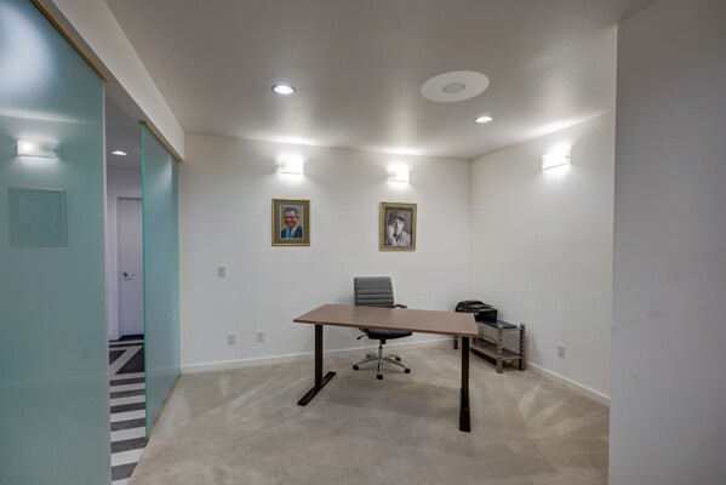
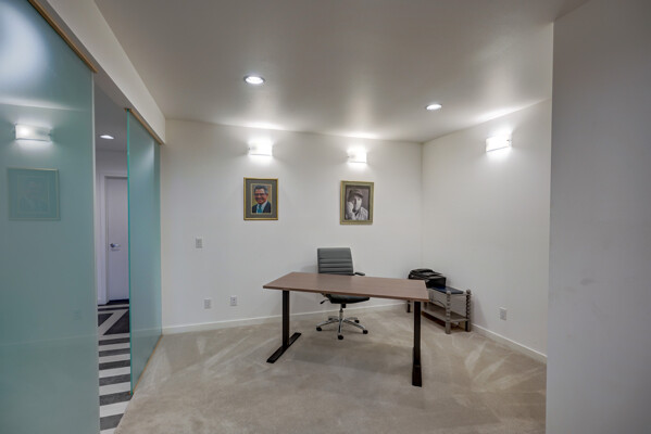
- ceiling light (453, 87)
